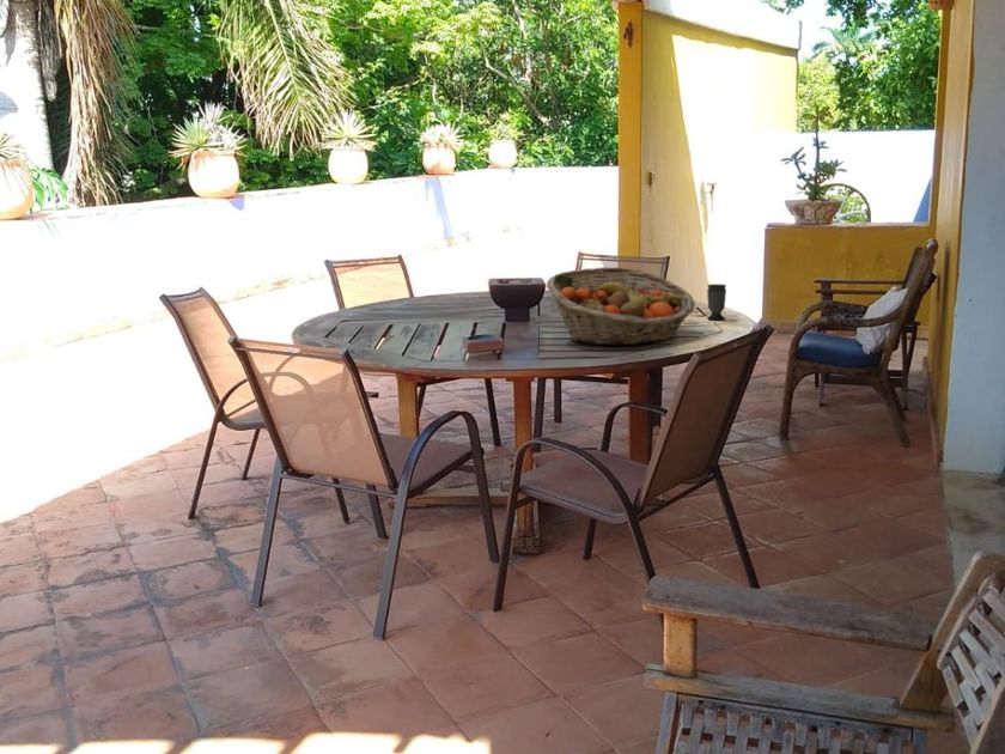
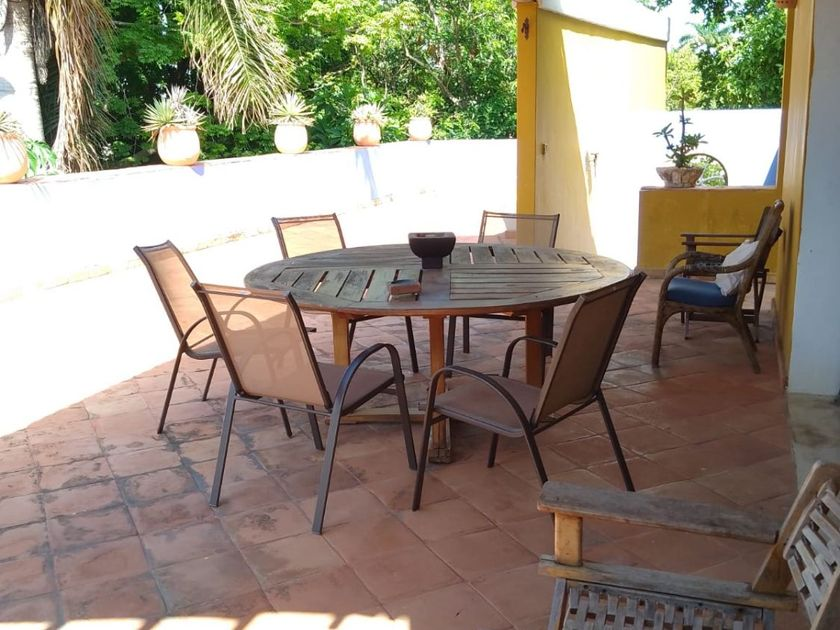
- fruit basket (620, 304)
- cup (715, 302)
